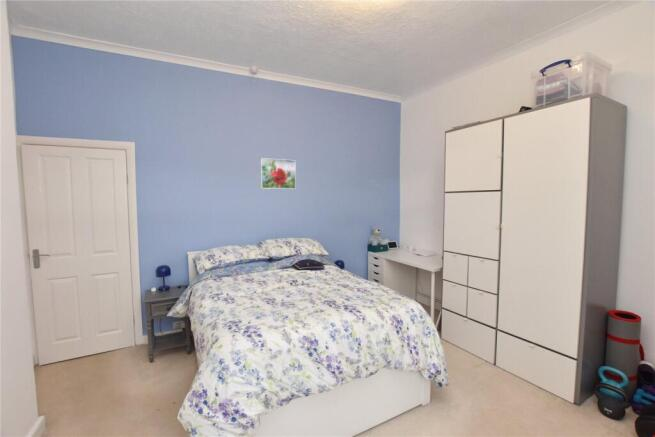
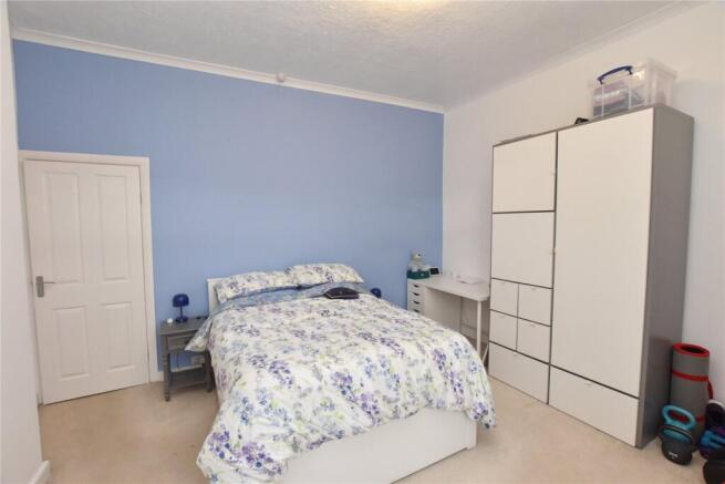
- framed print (278, 174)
